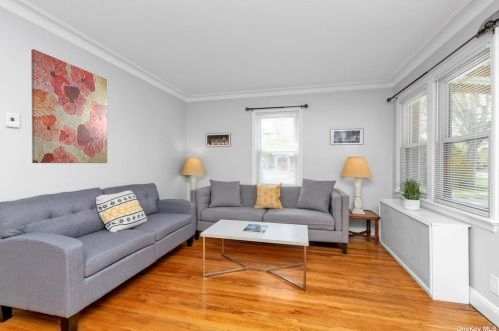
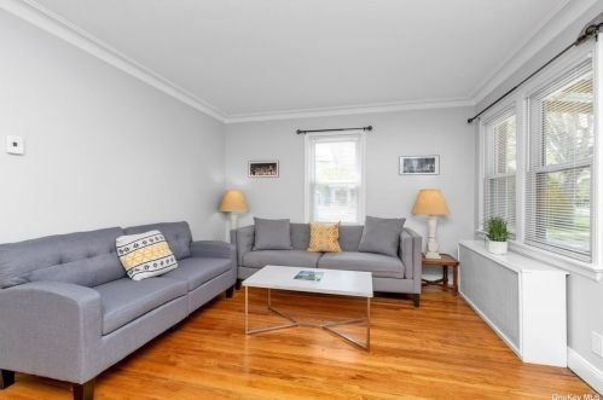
- wall art (75, 115)
